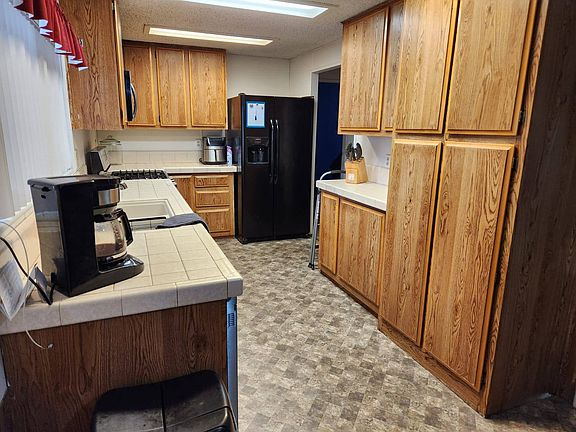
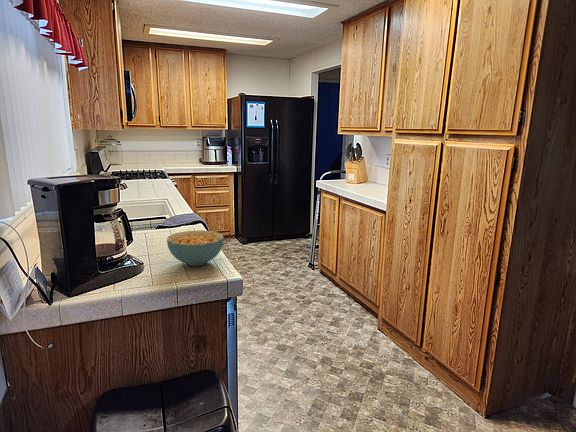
+ cereal bowl (196, 250)
